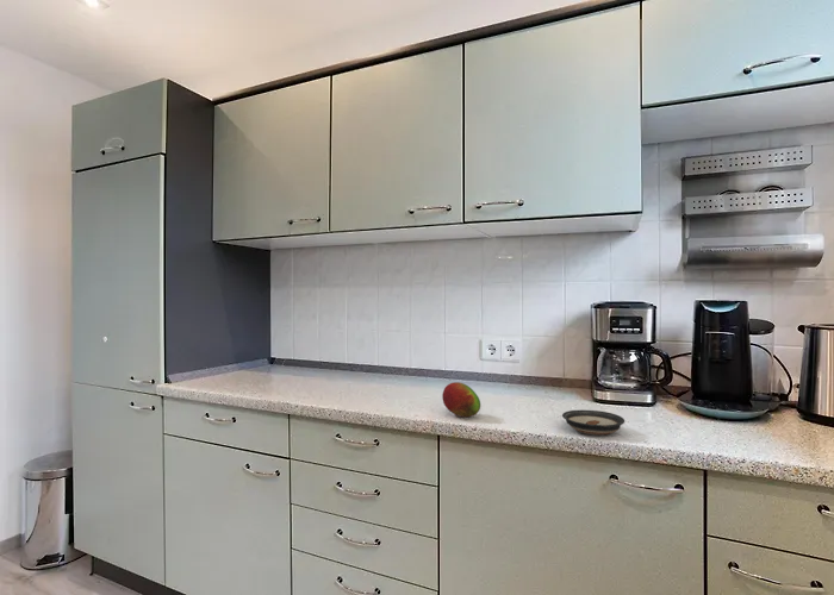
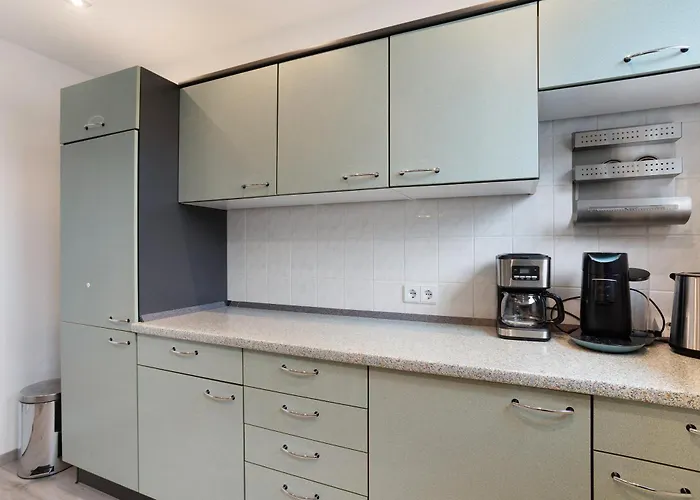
- fruit (461, 399)
- saucer (592, 424)
